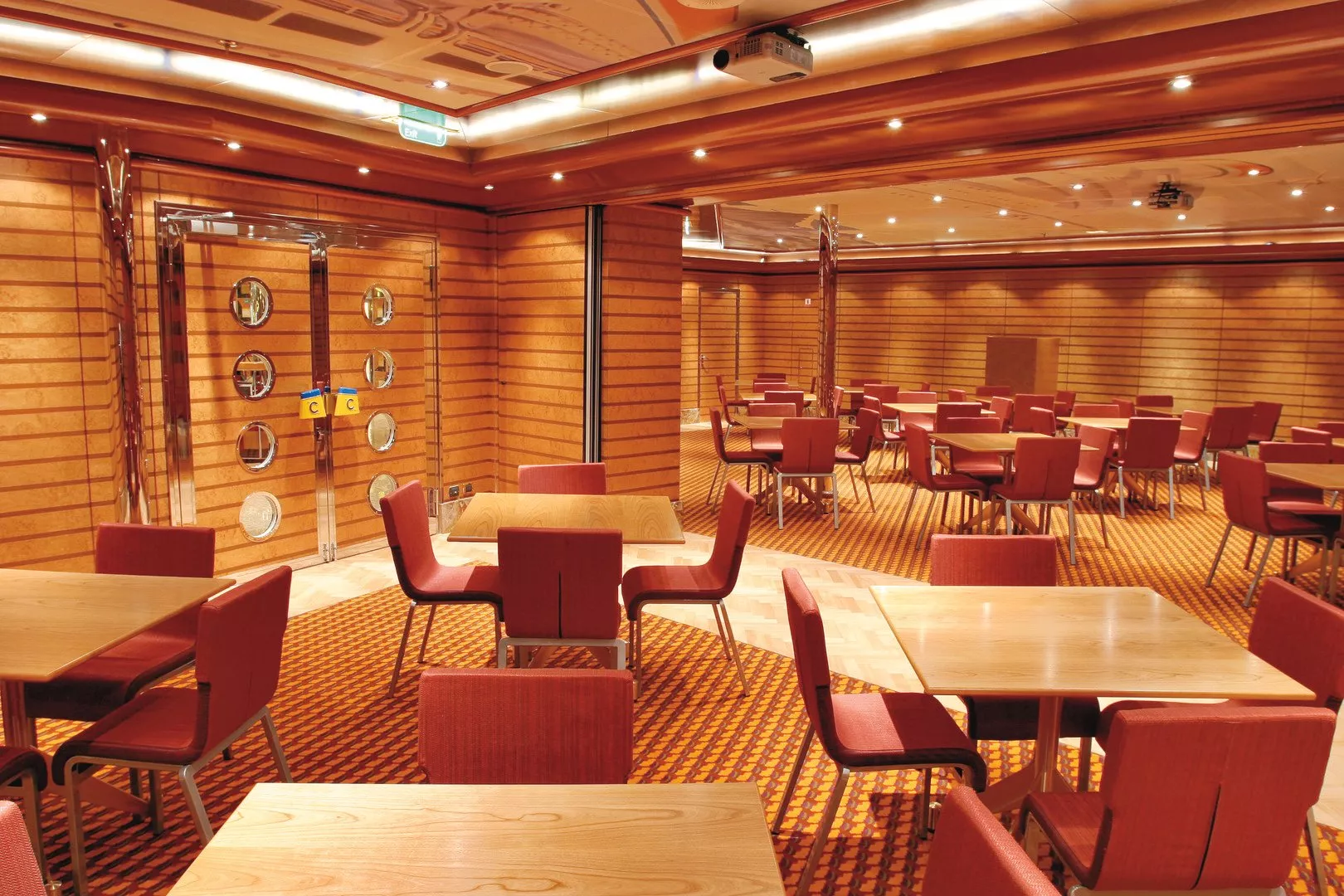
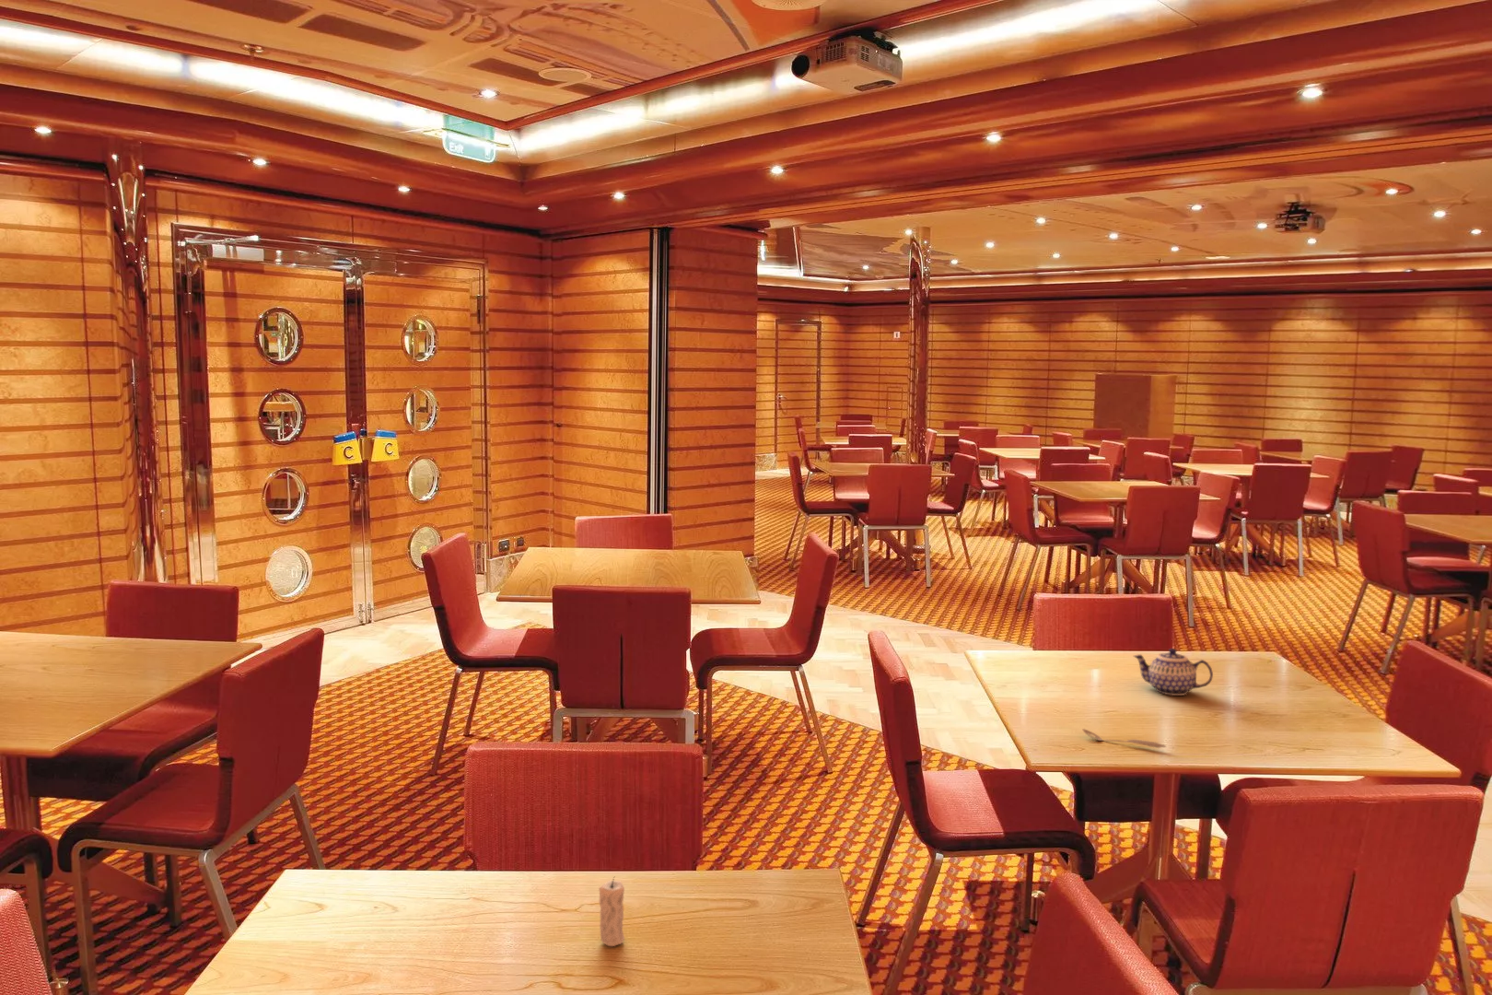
+ candle (612, 906)
+ spoon (1122, 741)
+ teapot (1171, 670)
